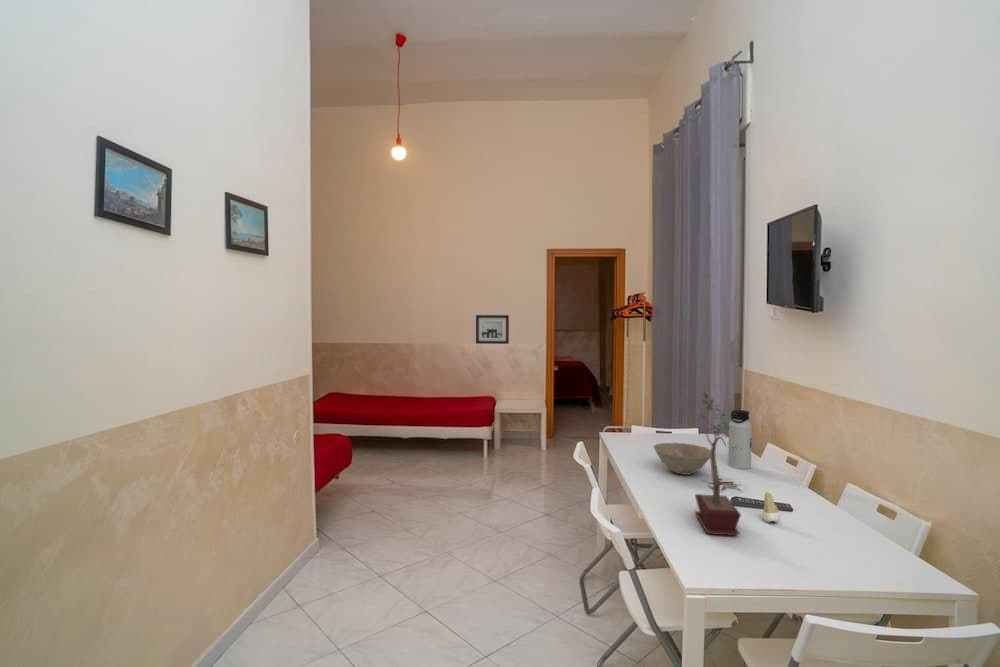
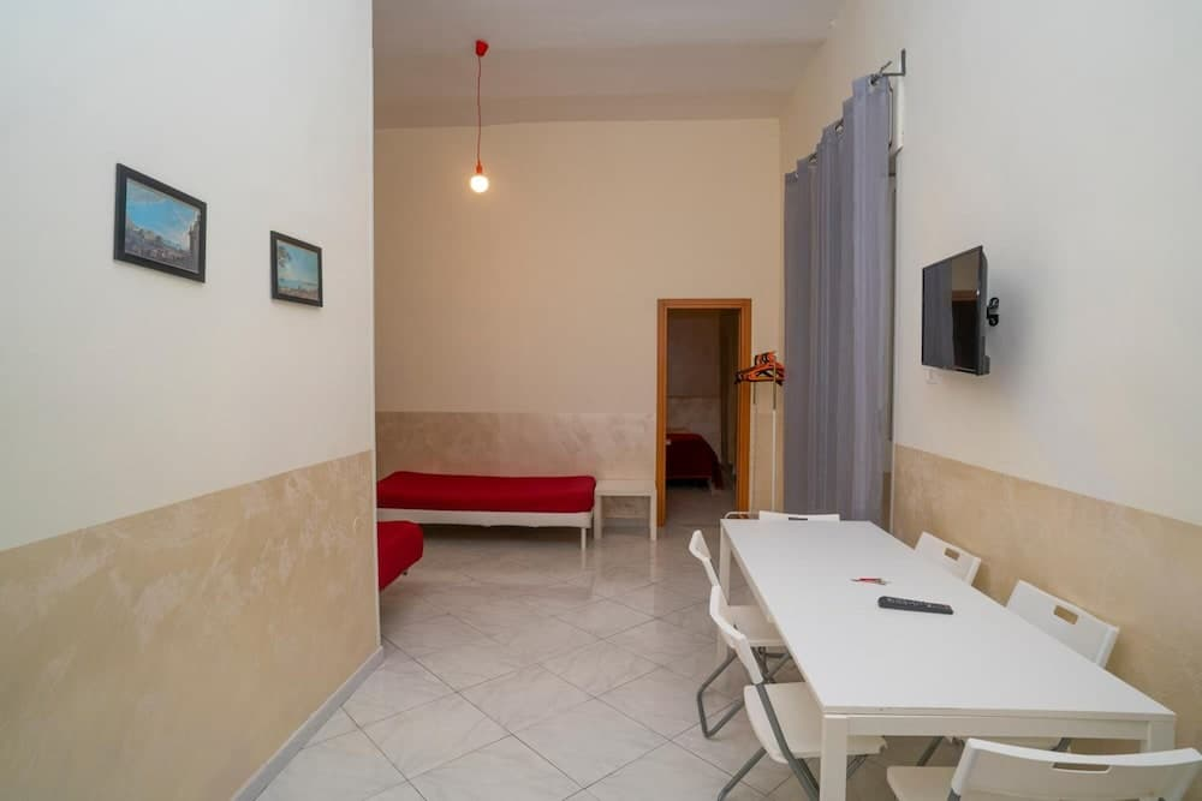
- water bottle (740, 438)
- potted plant (715, 456)
- wall art (492, 329)
- bowl (682, 460)
- tooth (770, 507)
